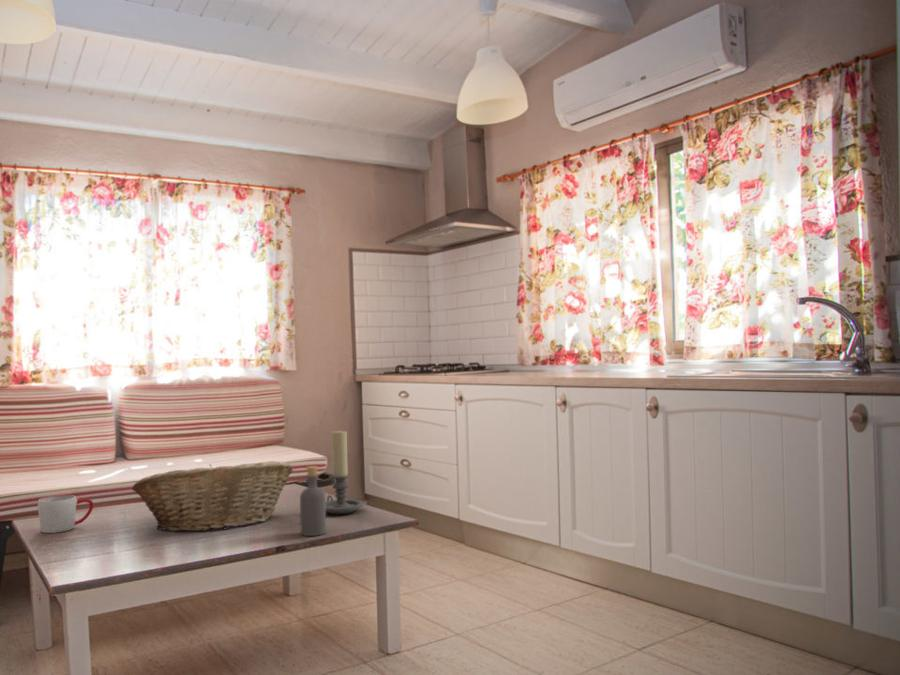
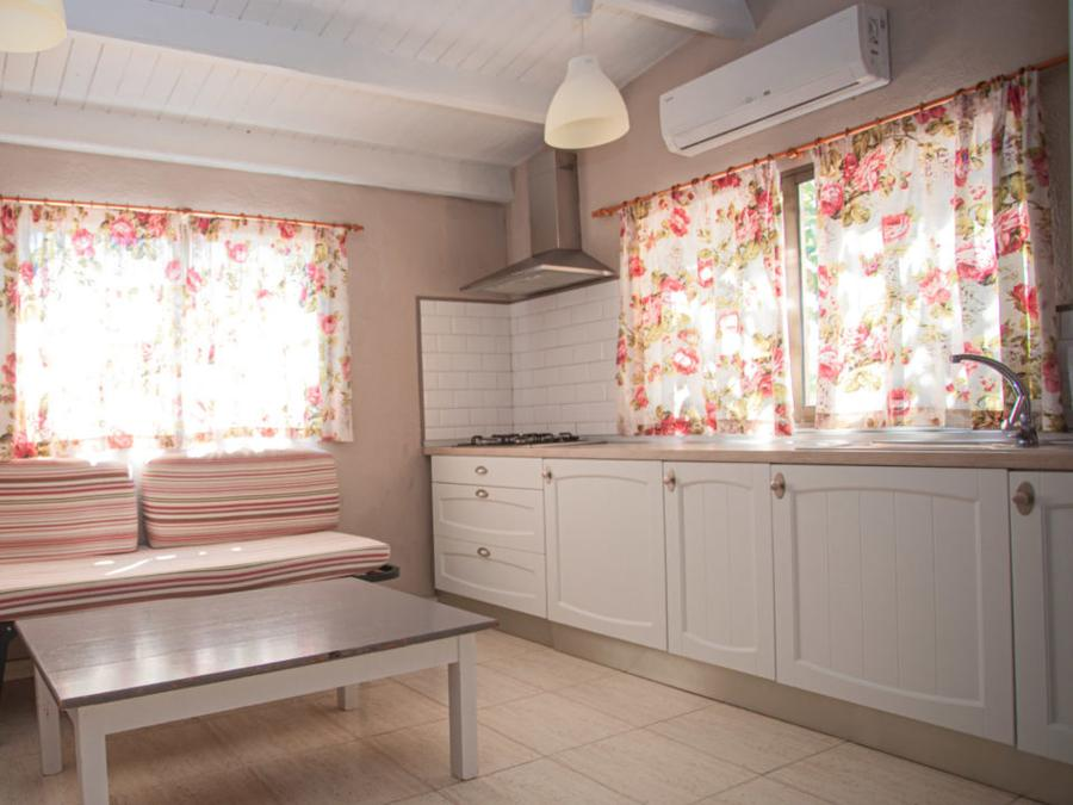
- mug (66, 512)
- fruit basket (215, 490)
- bottle (312, 499)
- candle holder (338, 469)
